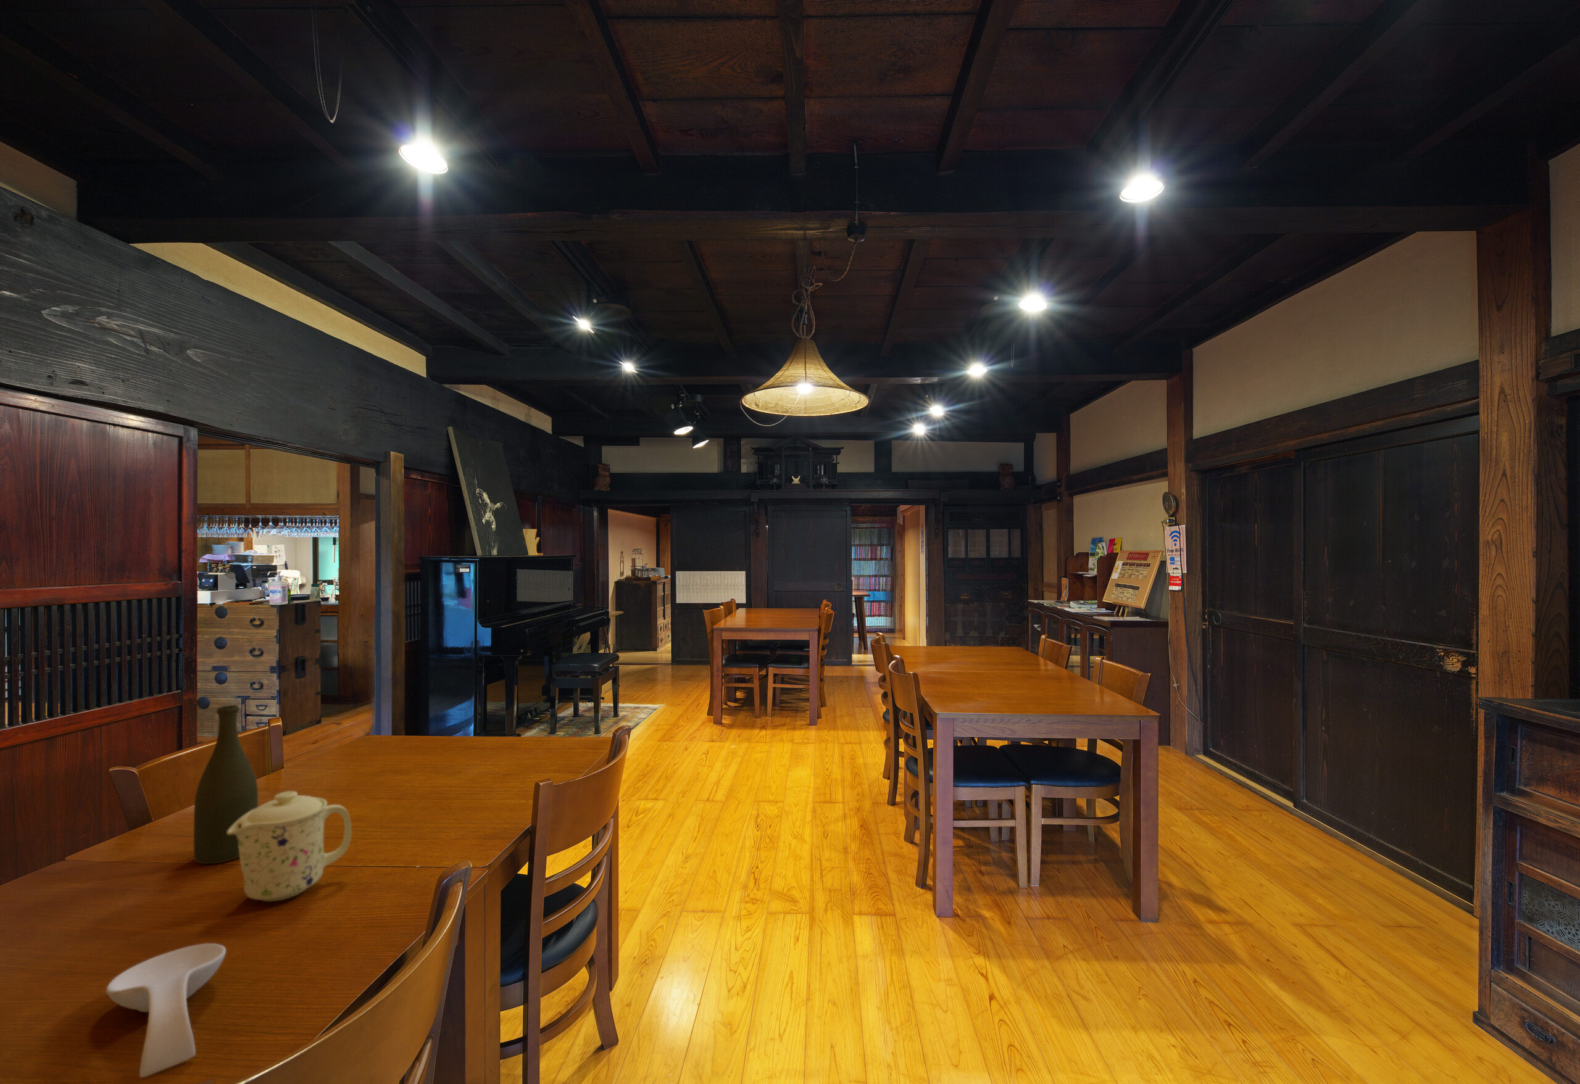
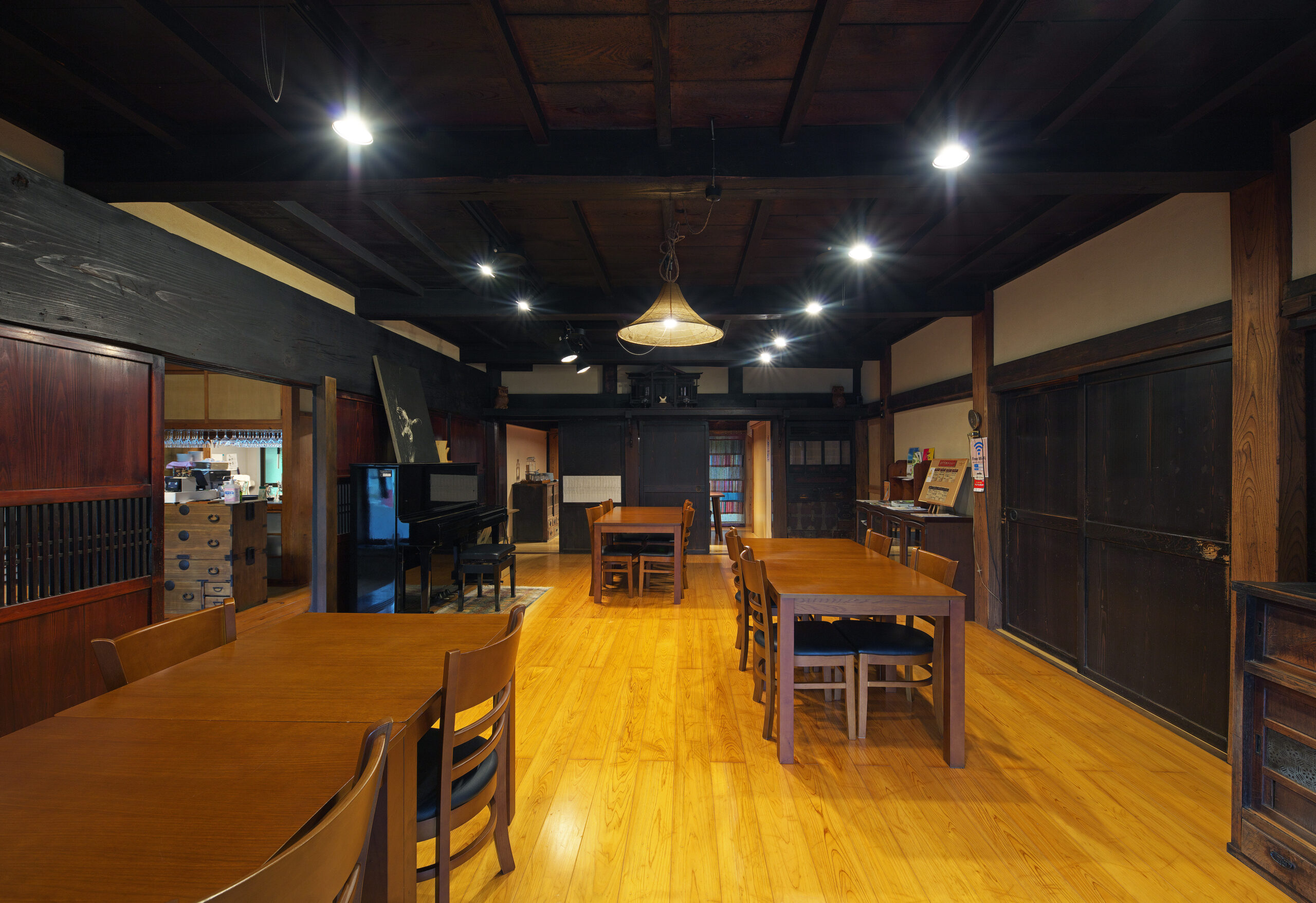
- spoon rest (169, 989)
- bottle (227, 780)
- mug (292, 842)
